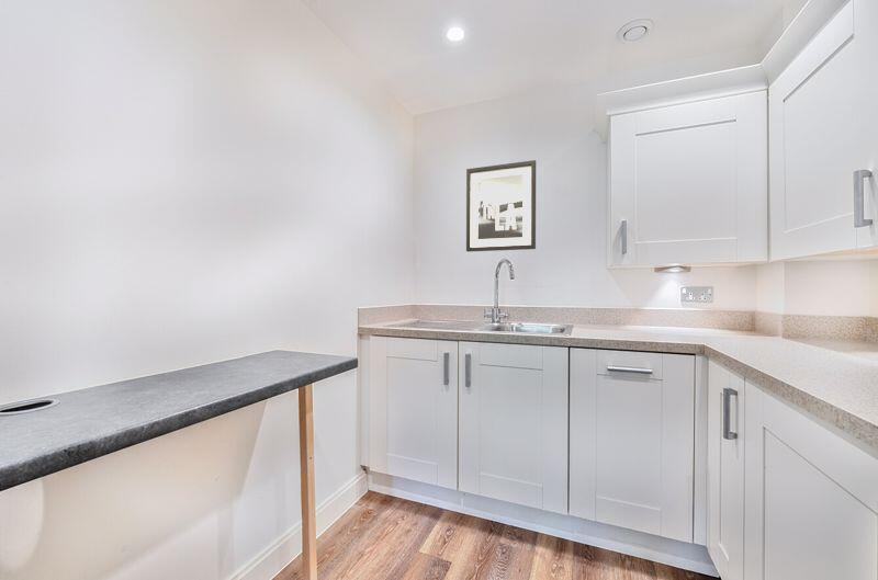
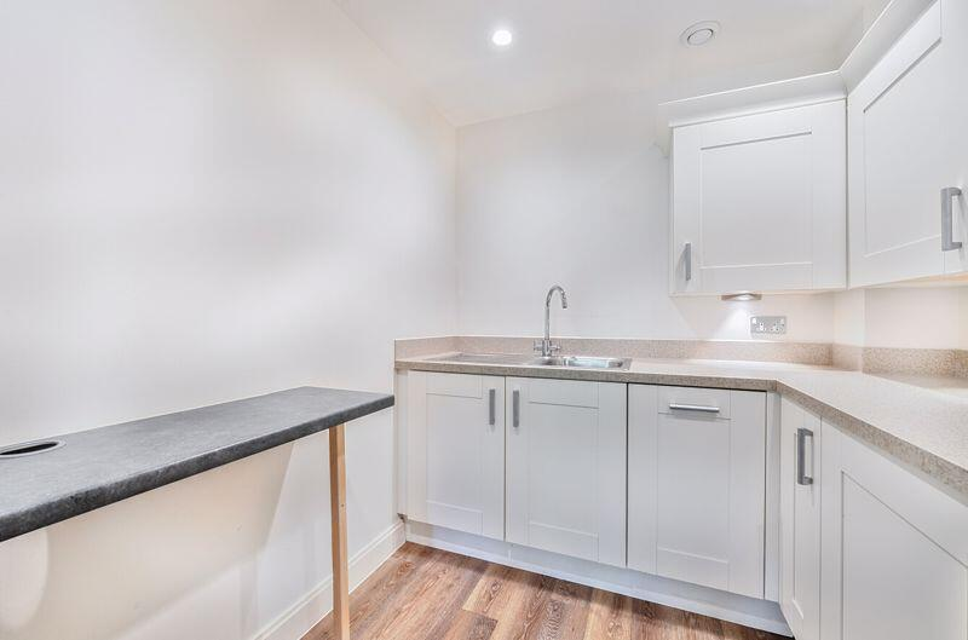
- wall art (499, 207)
